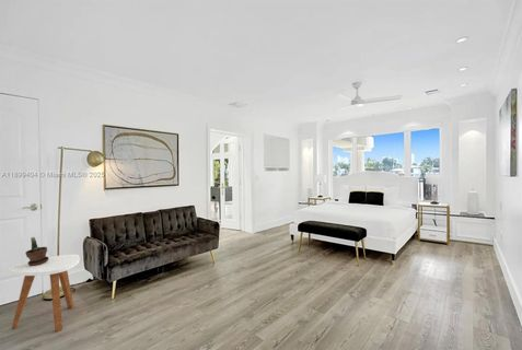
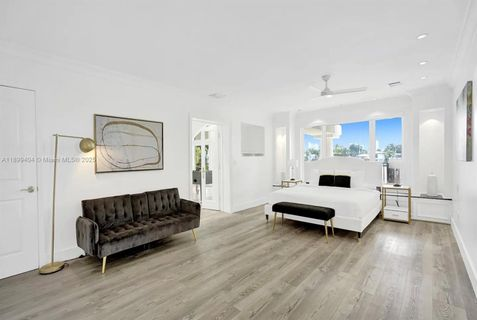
- potted plant (37, 250)
- side table (51, 293)
